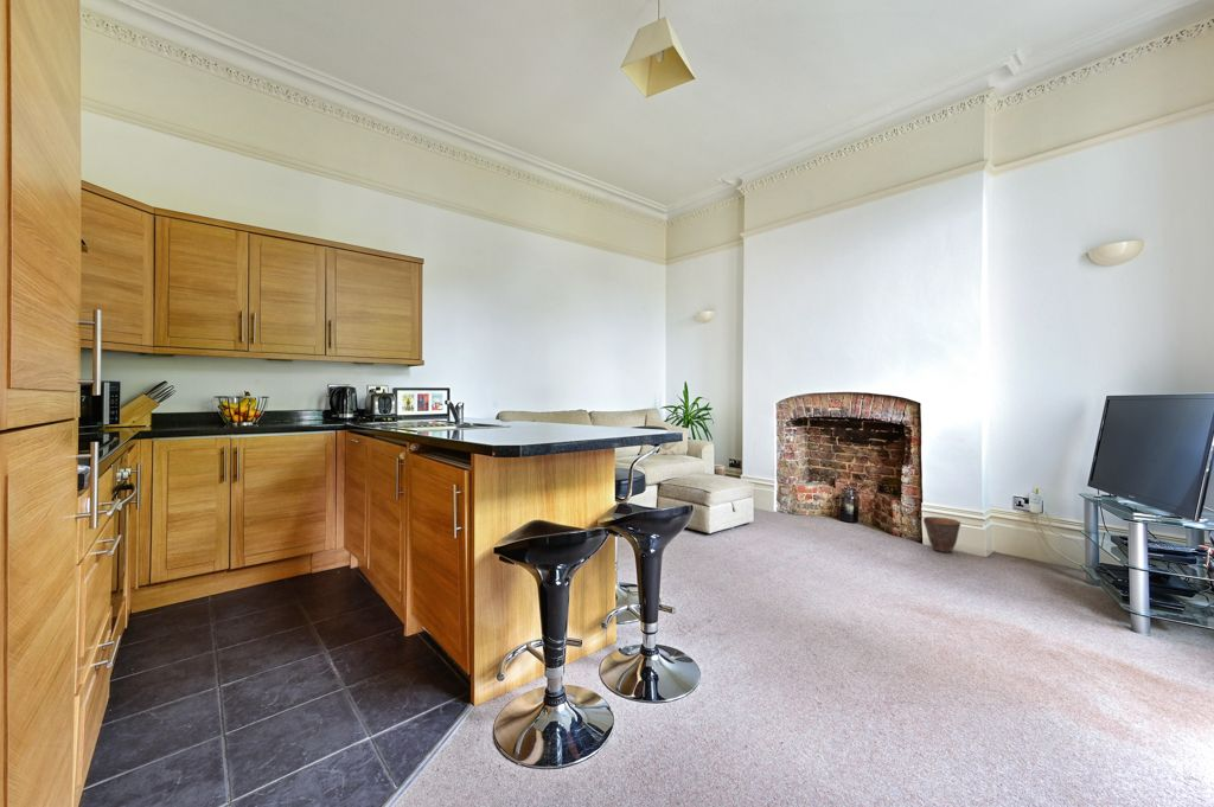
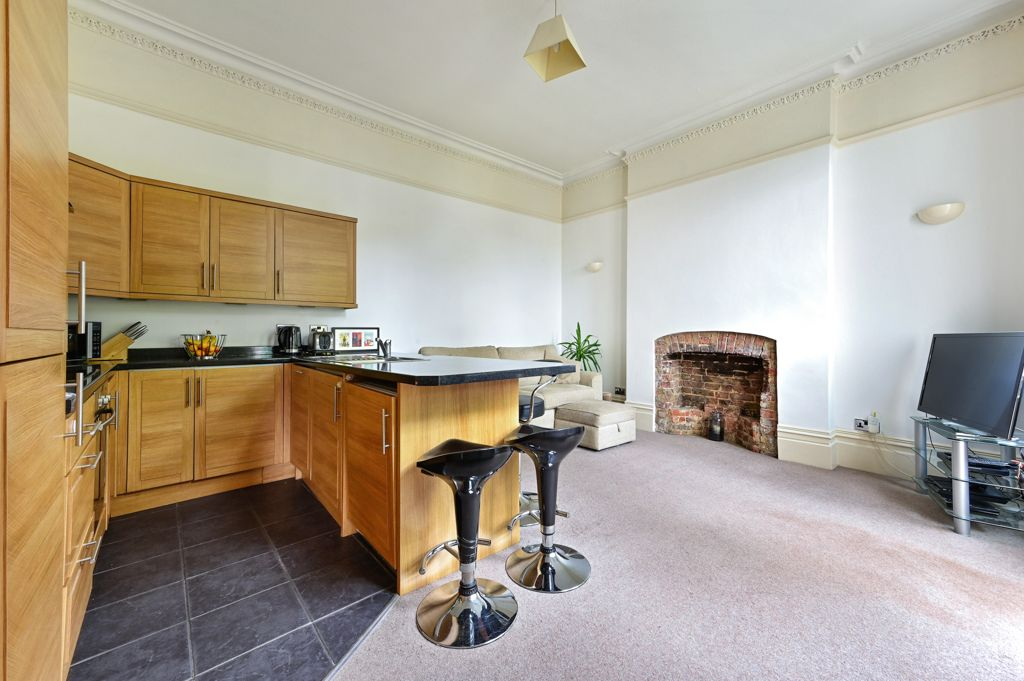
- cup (941, 534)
